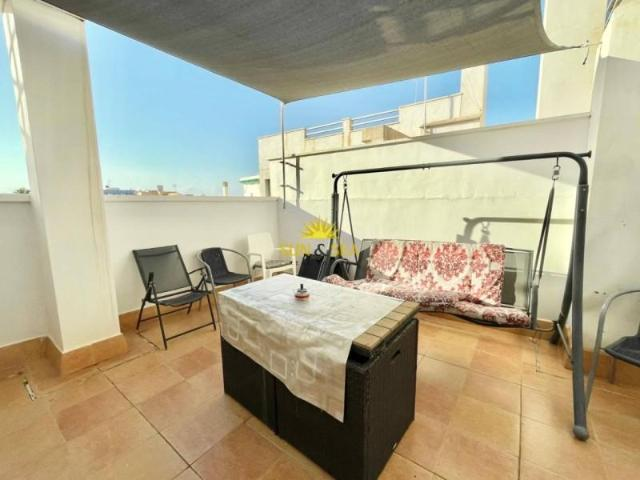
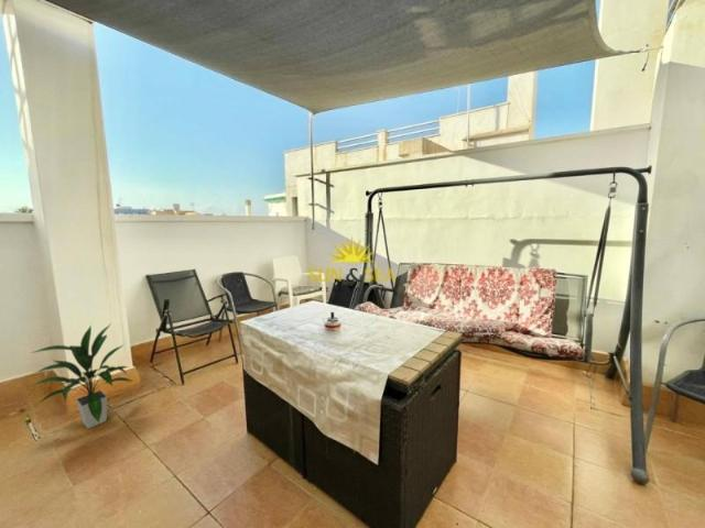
+ indoor plant (87, 377)
